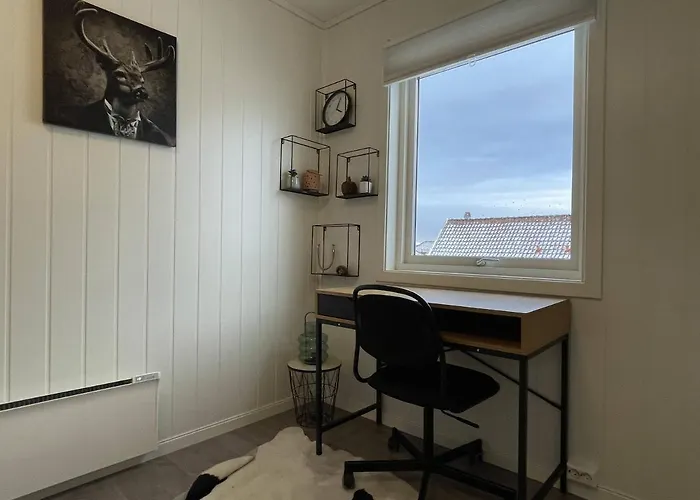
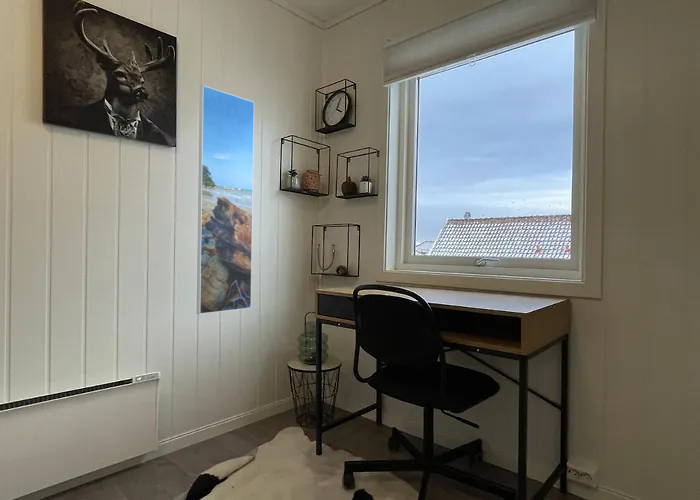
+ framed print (226, 202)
